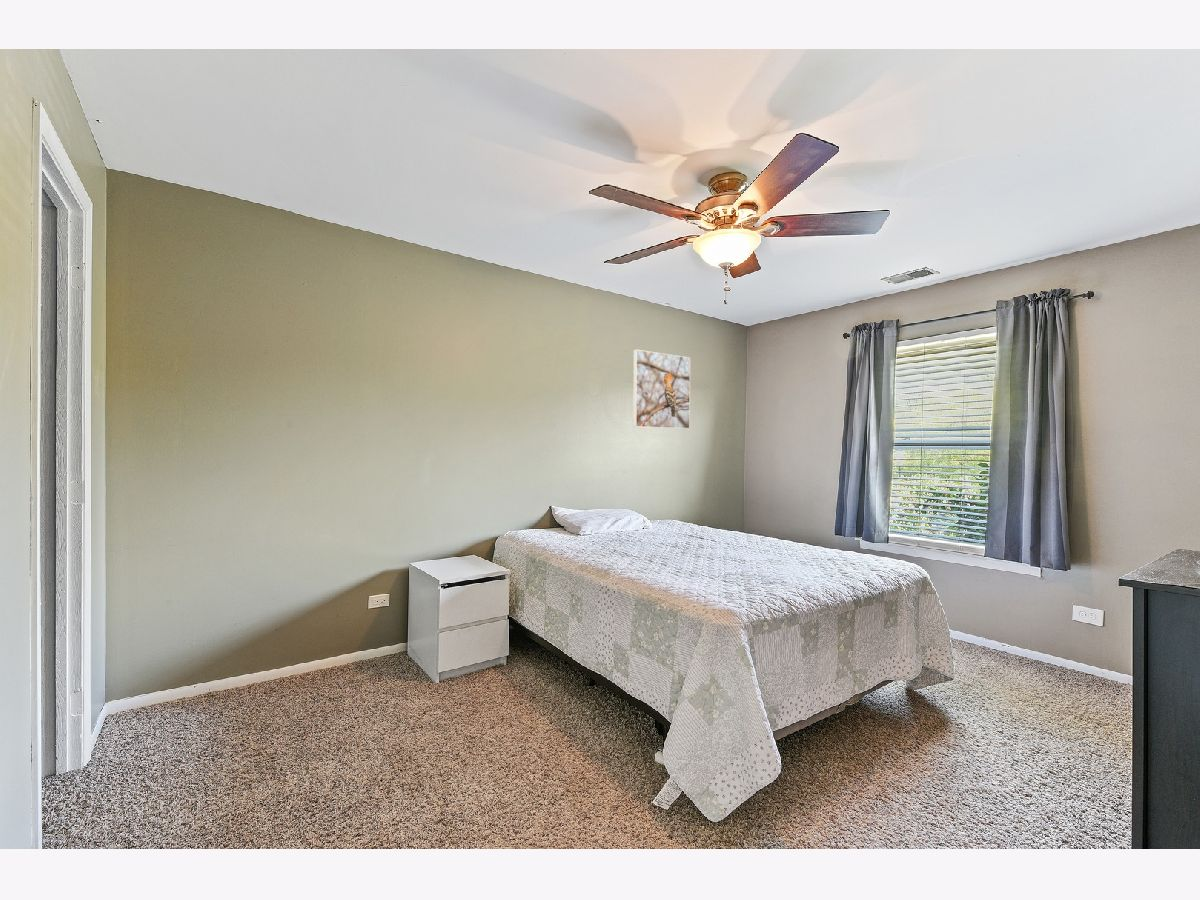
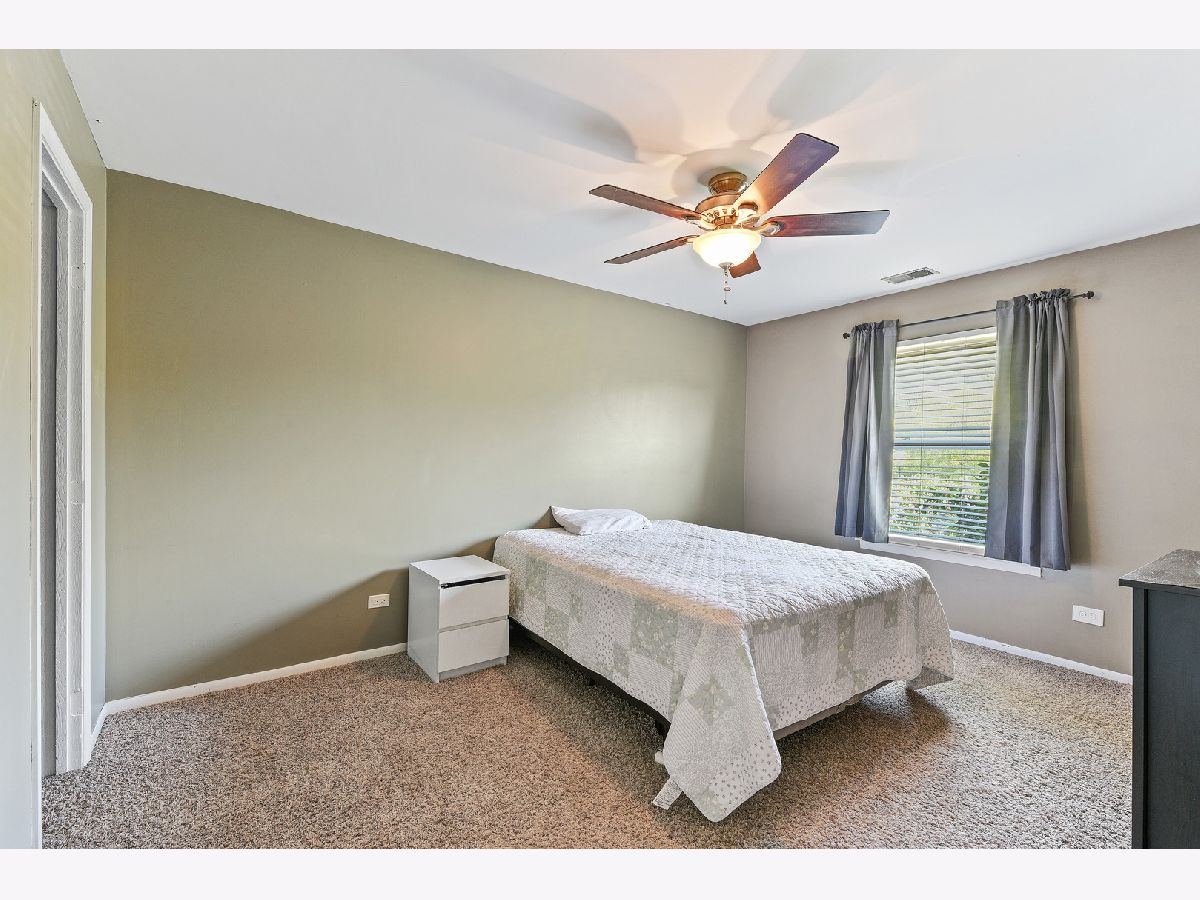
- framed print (662, 390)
